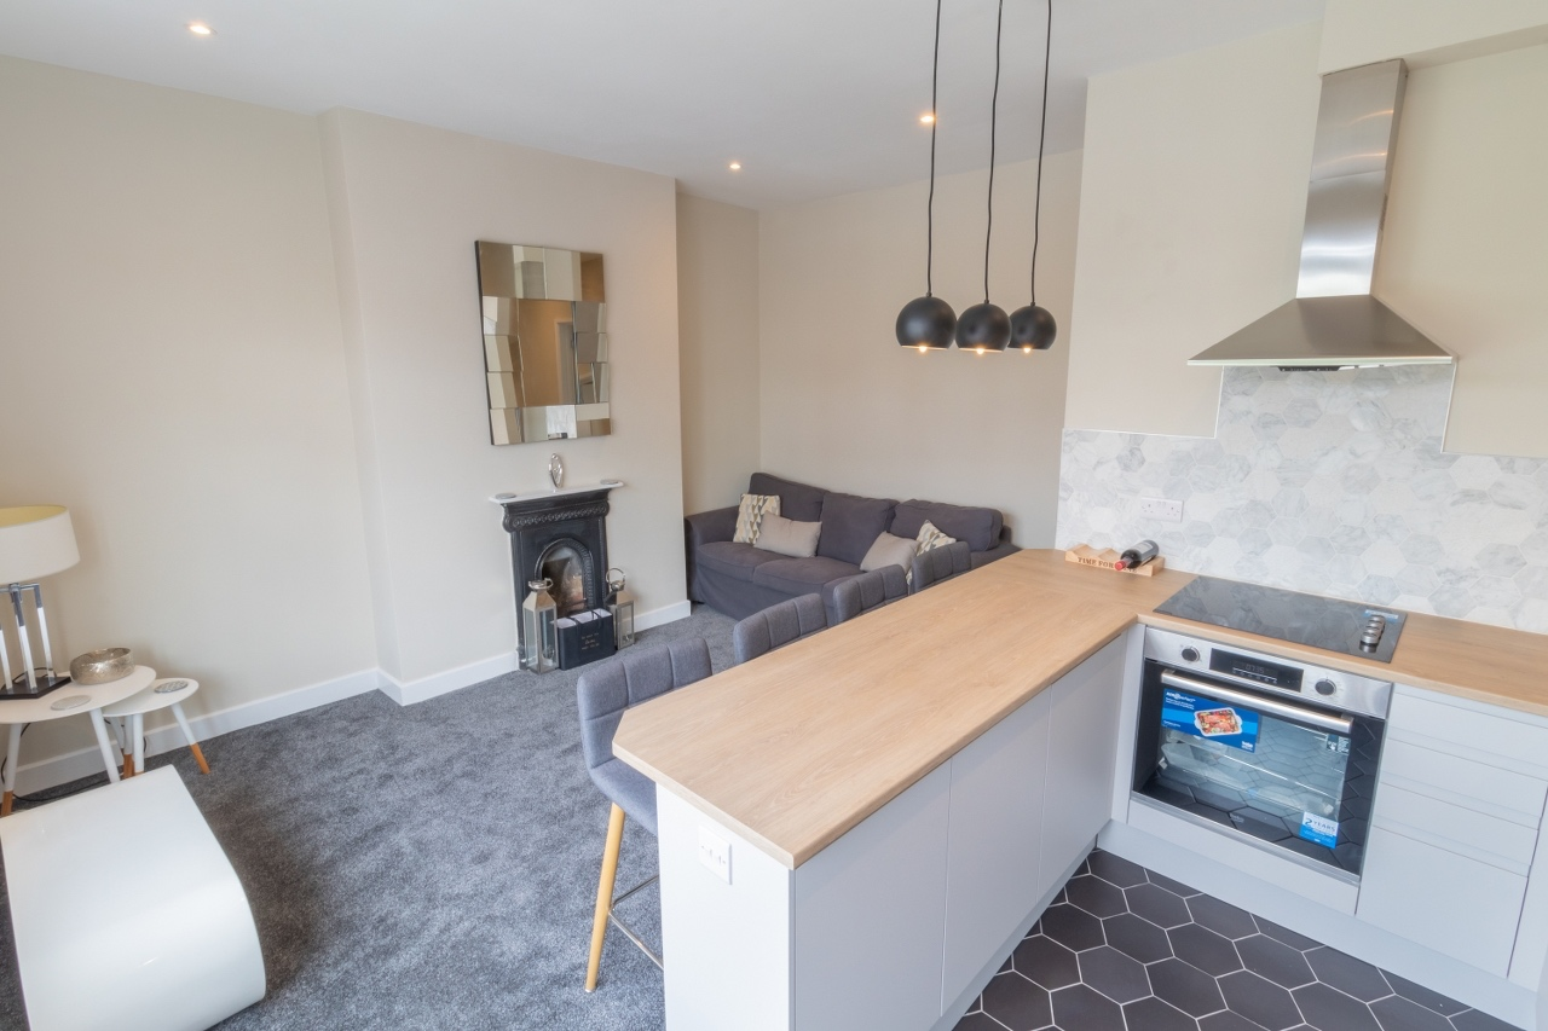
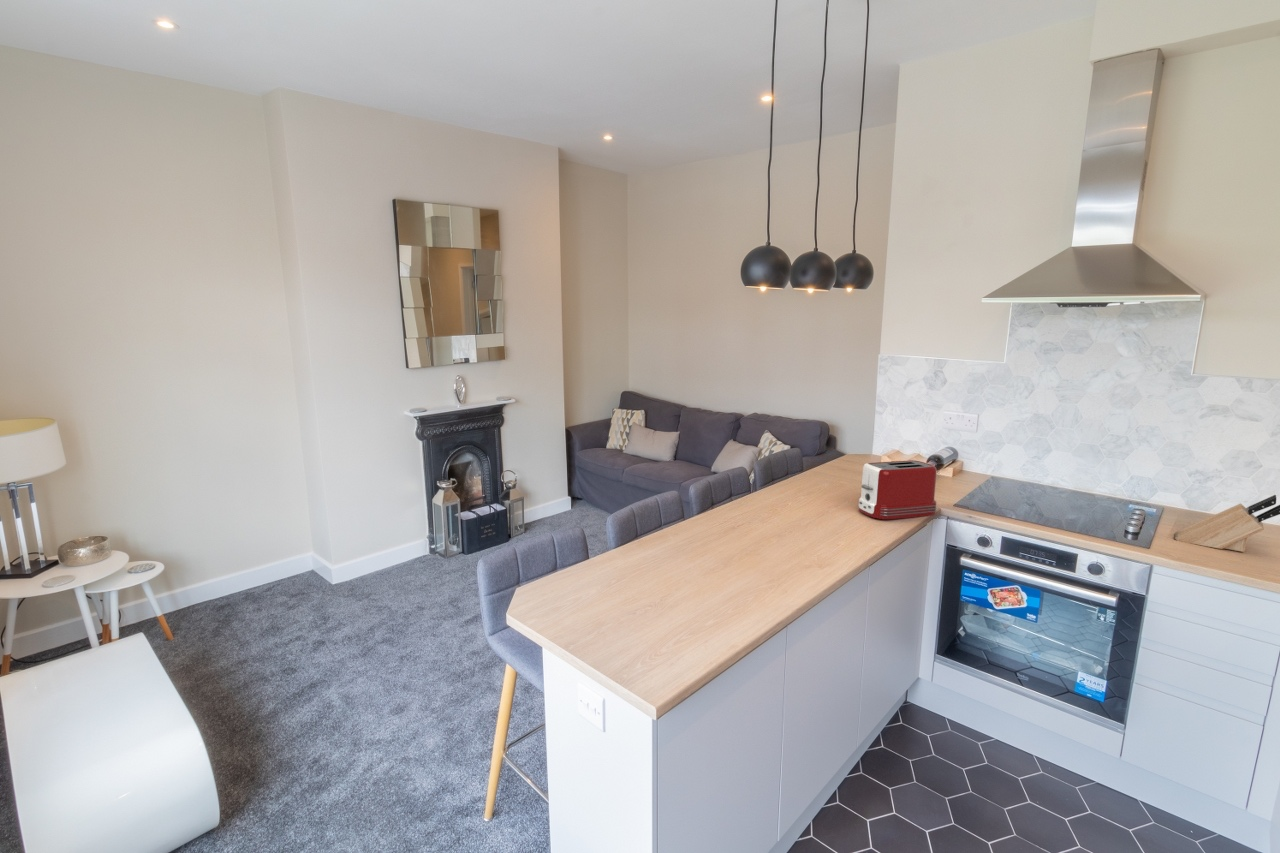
+ toaster (898, 488)
+ knife block (1227, 518)
